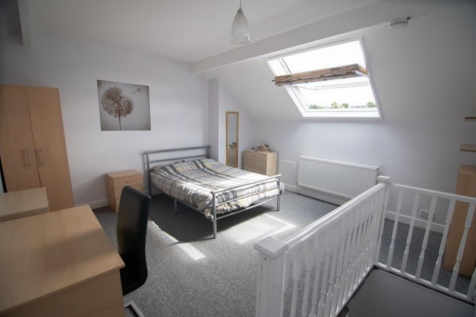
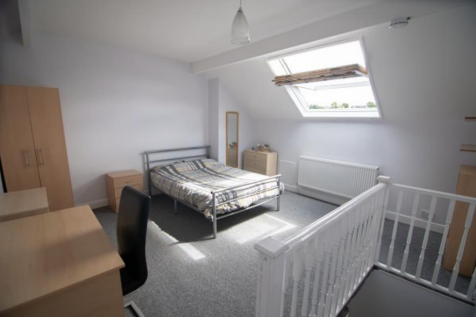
- wall art (126, 107)
